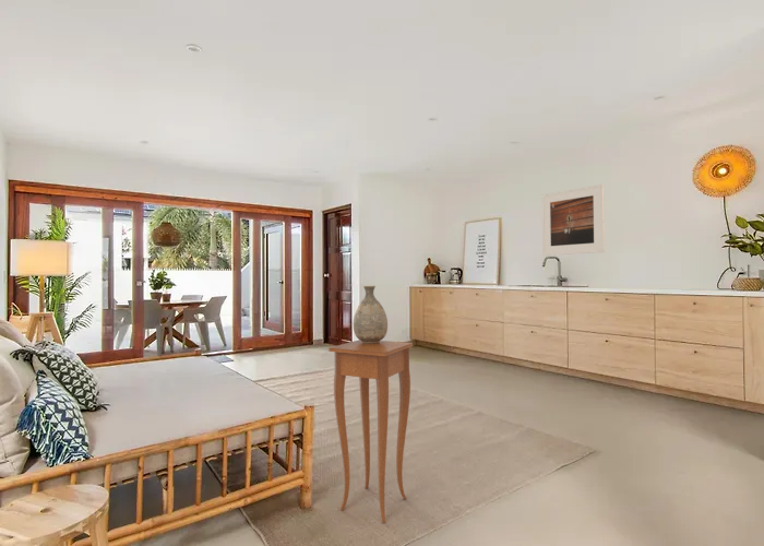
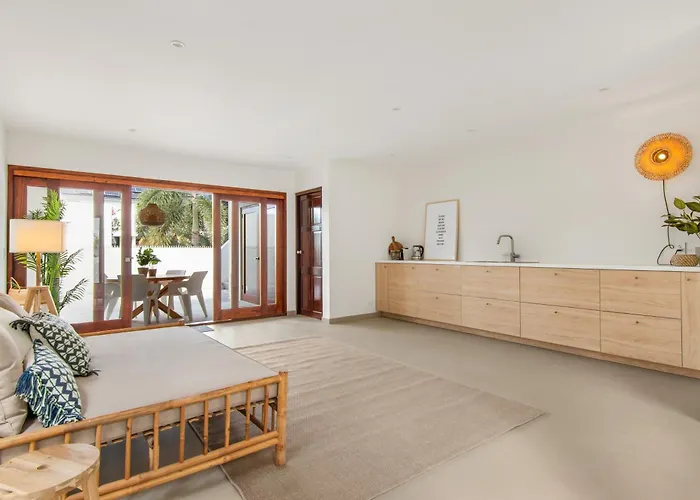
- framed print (571, 222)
- side table (369, 424)
- vase (370, 313)
